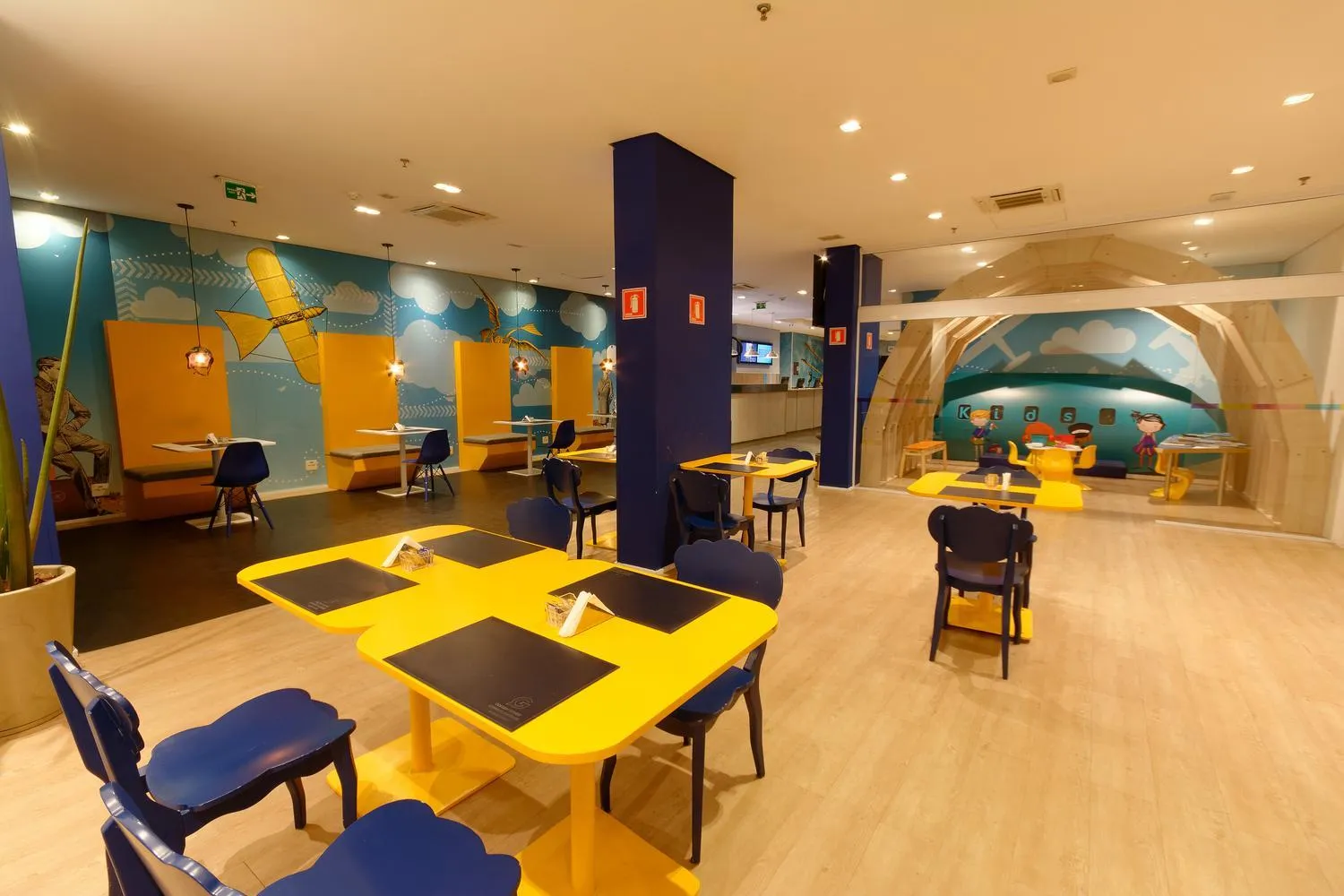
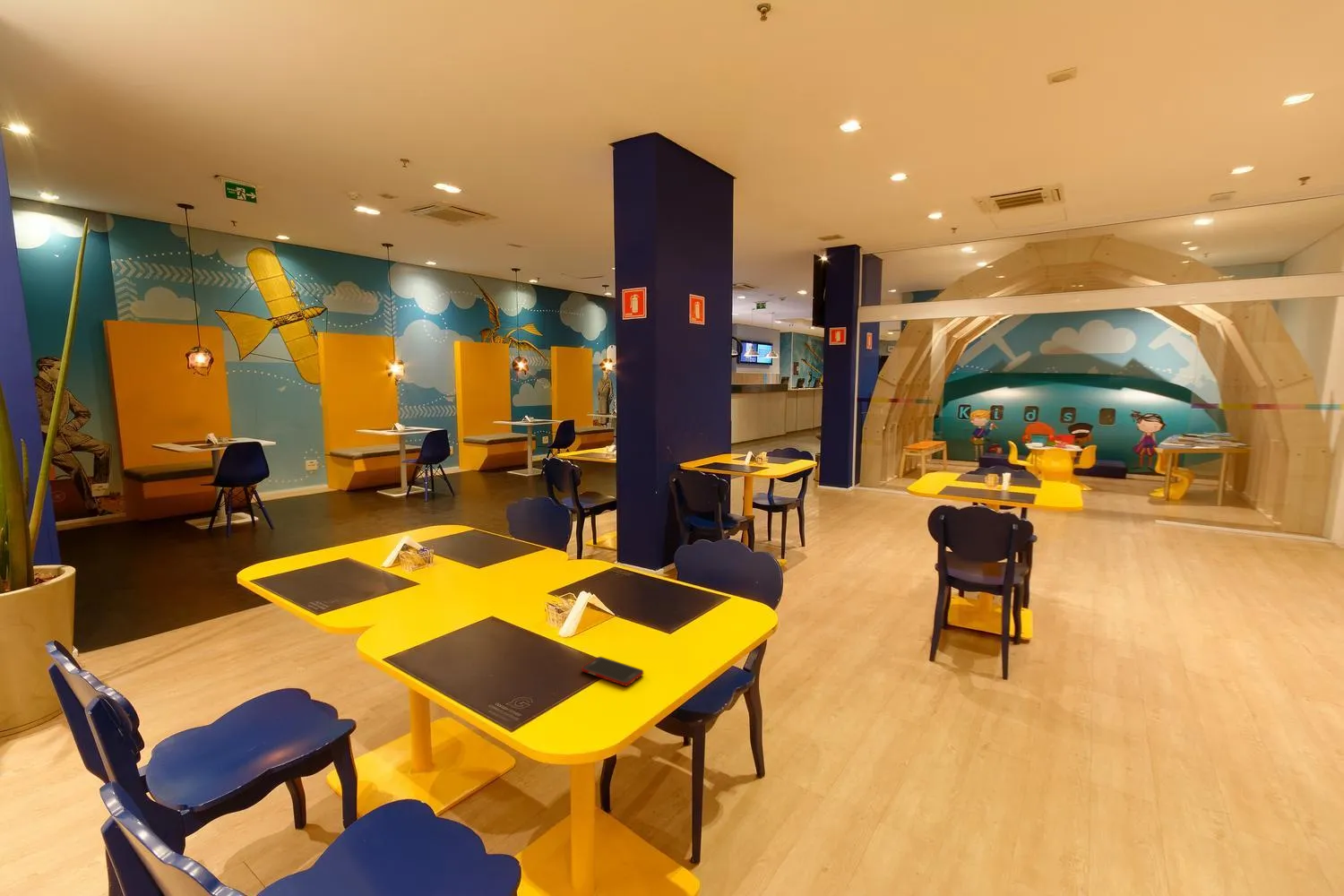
+ cell phone (612, 670)
